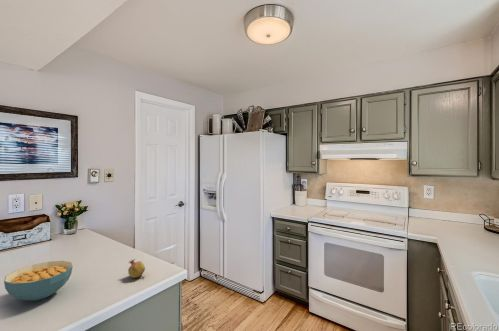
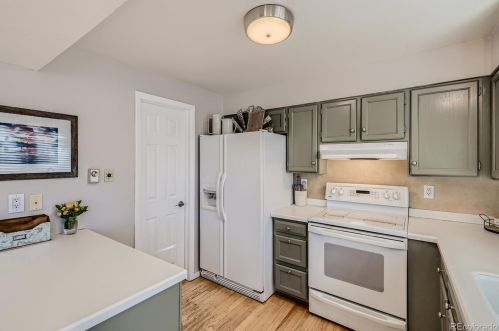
- cereal bowl (40, 283)
- fruit (136, 268)
